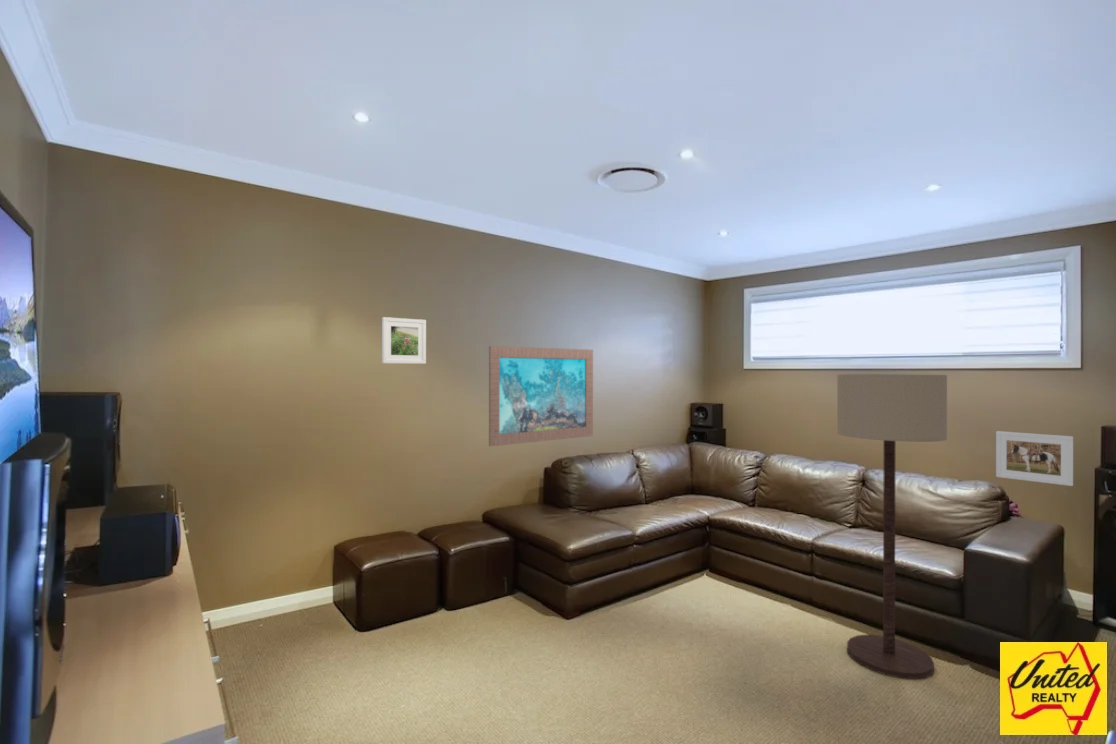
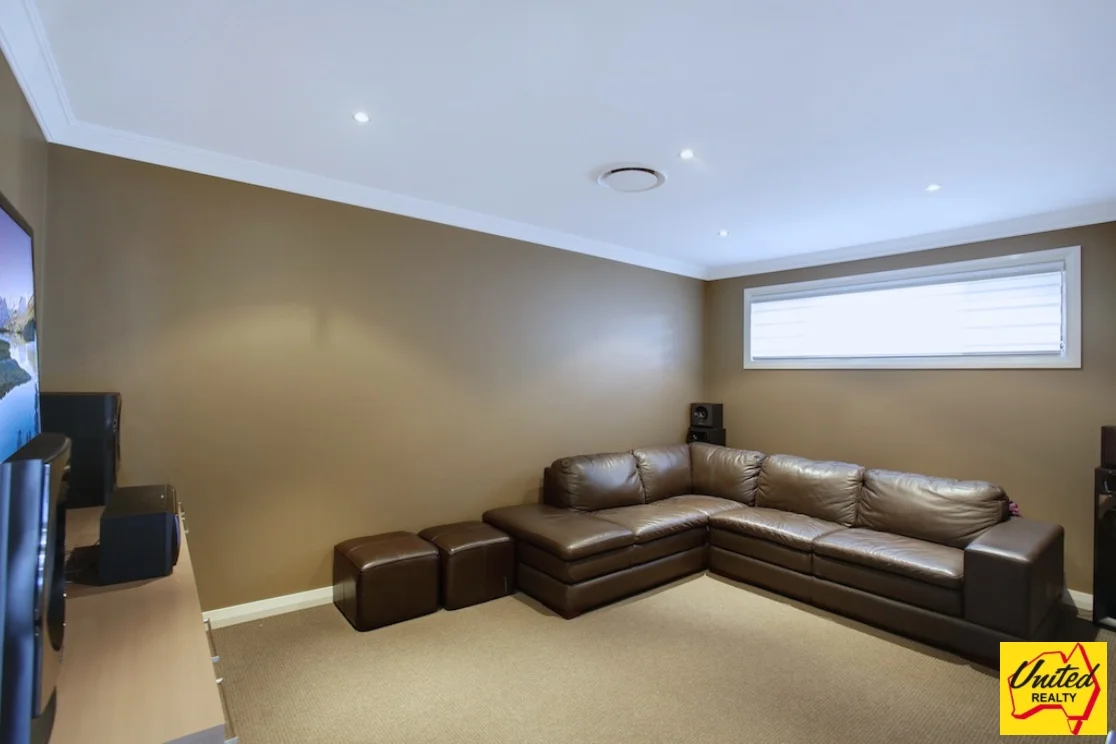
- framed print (404, 341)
- floor lamp (889, 516)
- wall art (544, 394)
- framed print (1033, 457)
